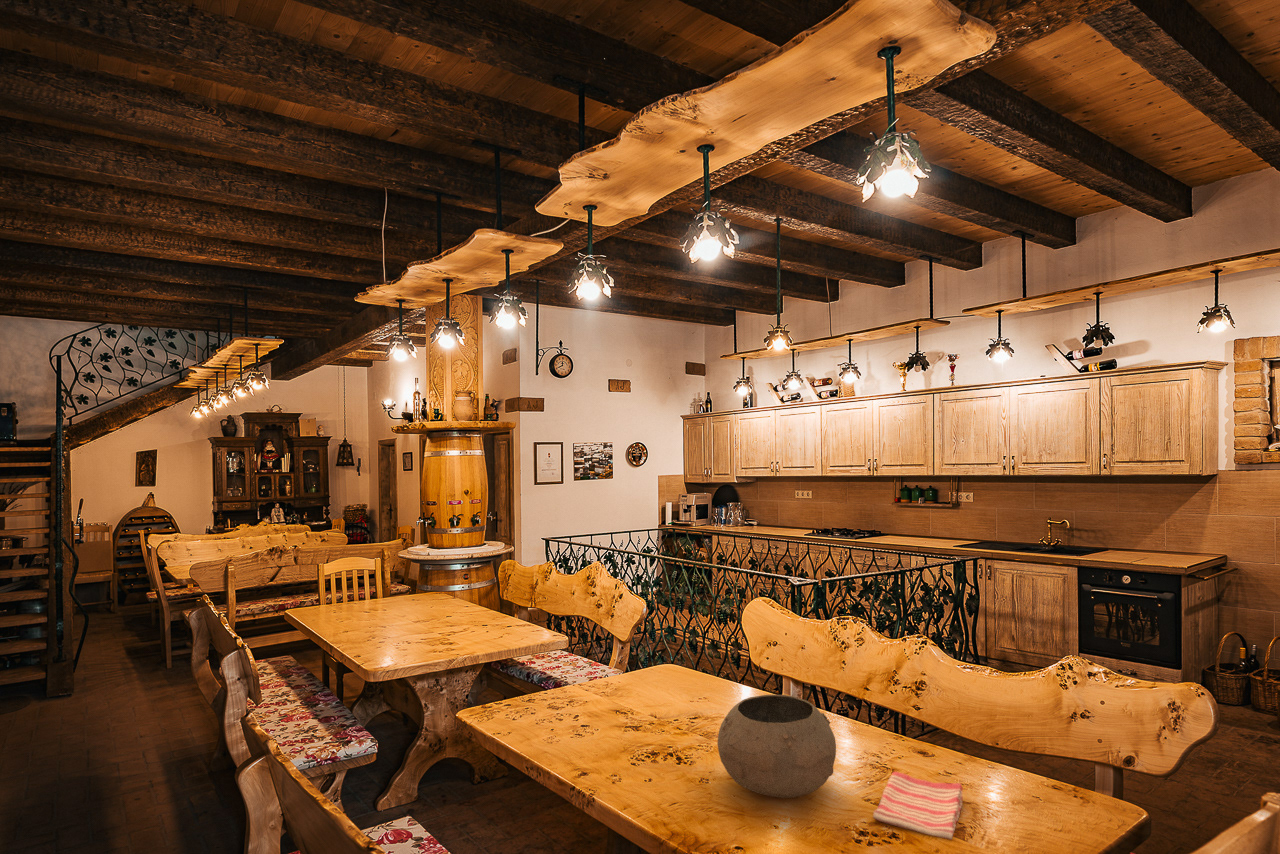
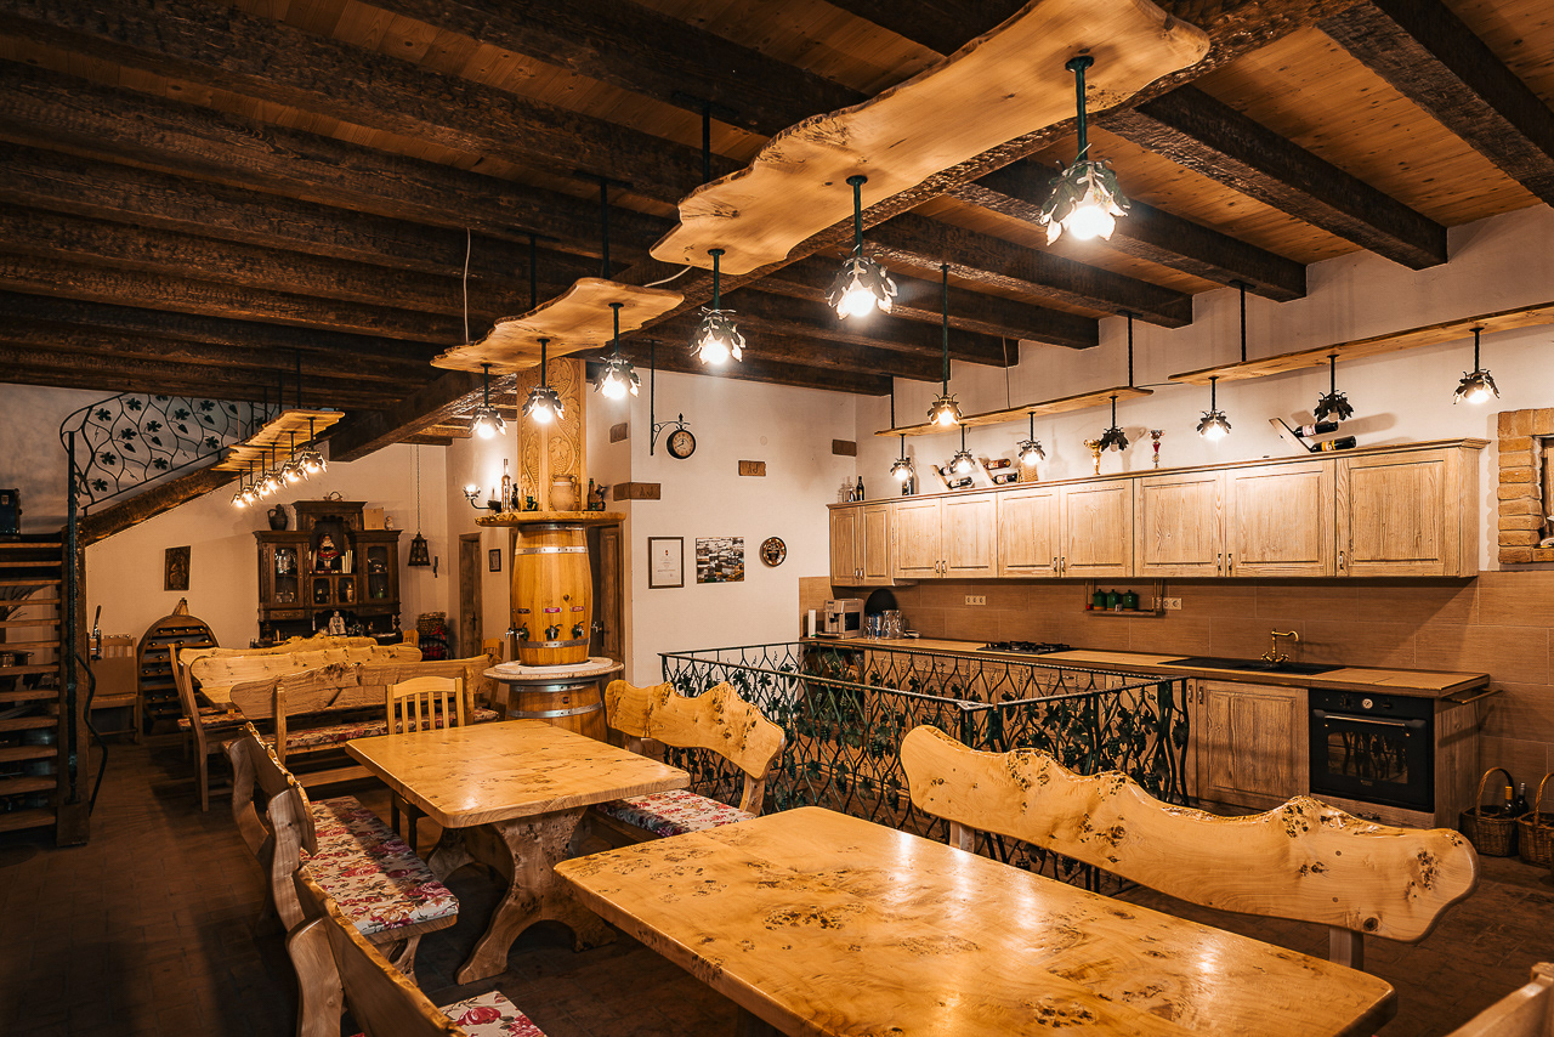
- bowl (776, 748)
- dish towel (919, 802)
